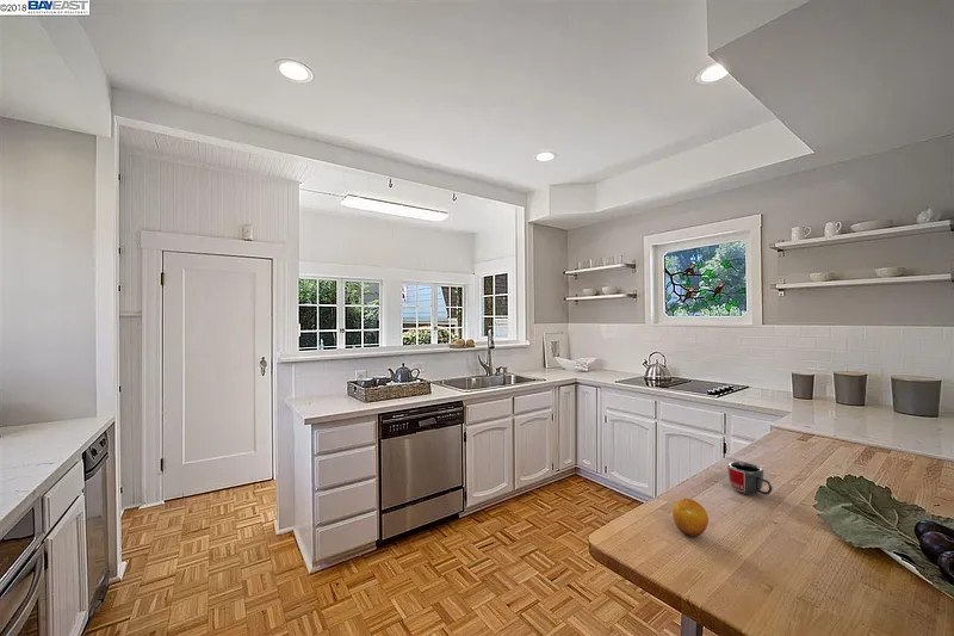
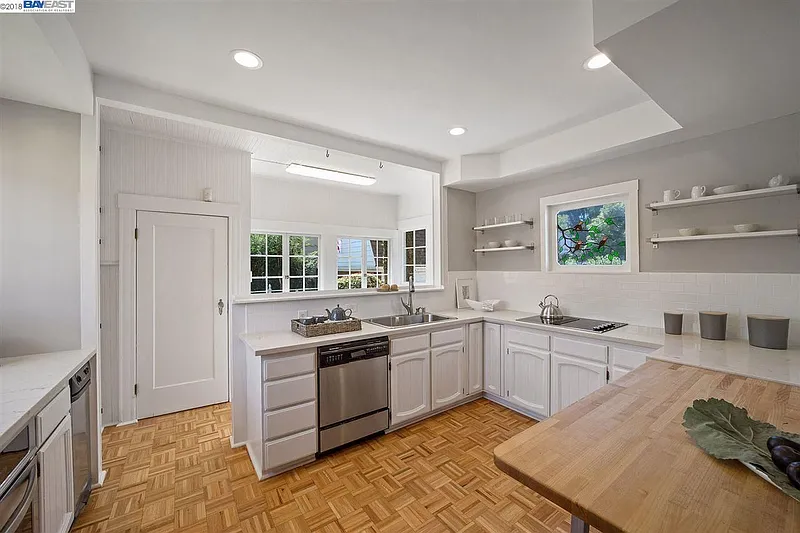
- mug (750, 481)
- fruit (689, 515)
